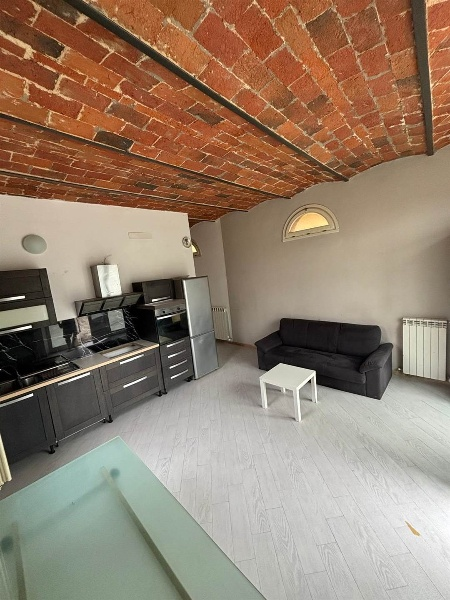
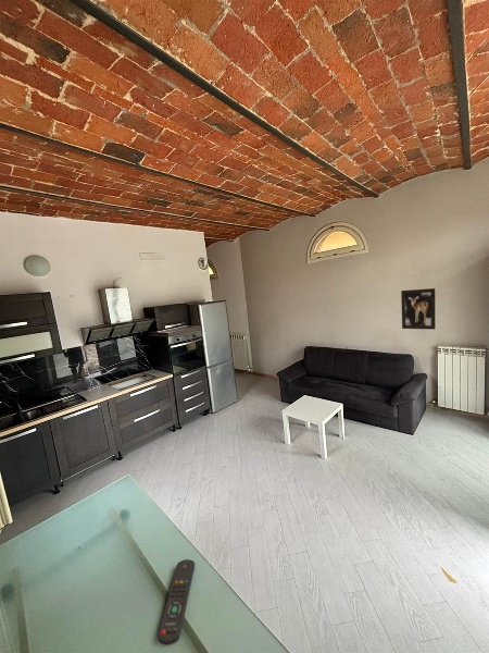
+ wall art (417, 309)
+ remote control (178, 596)
